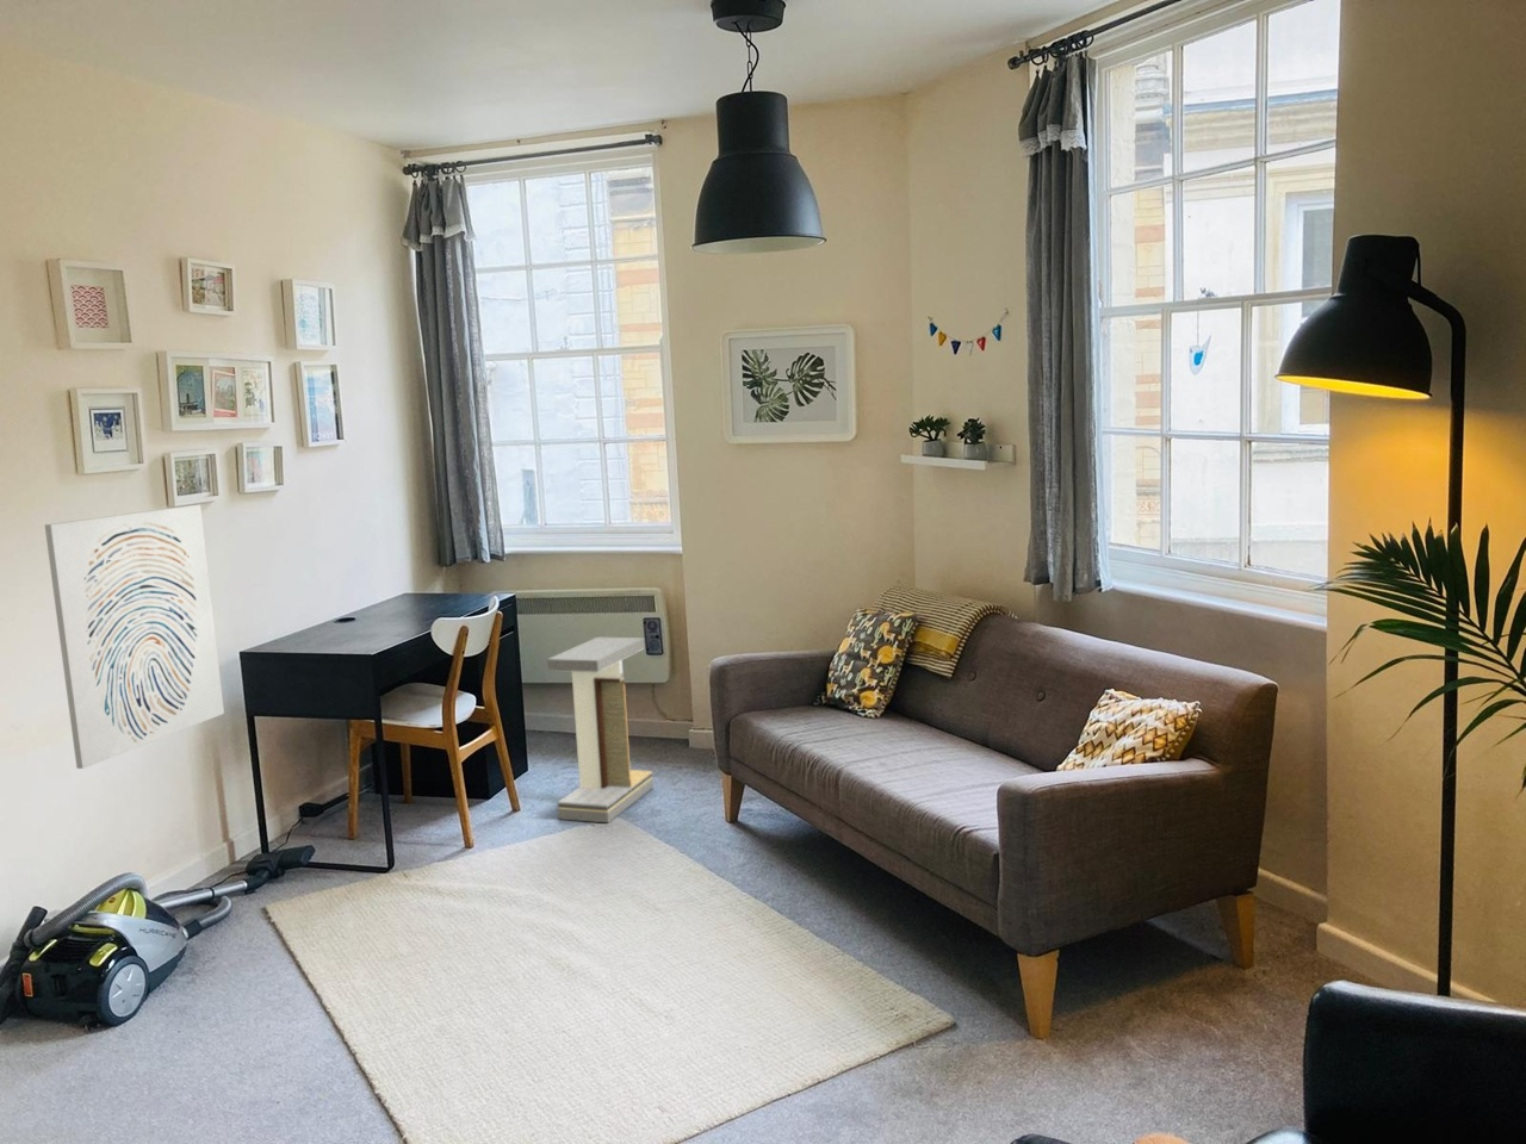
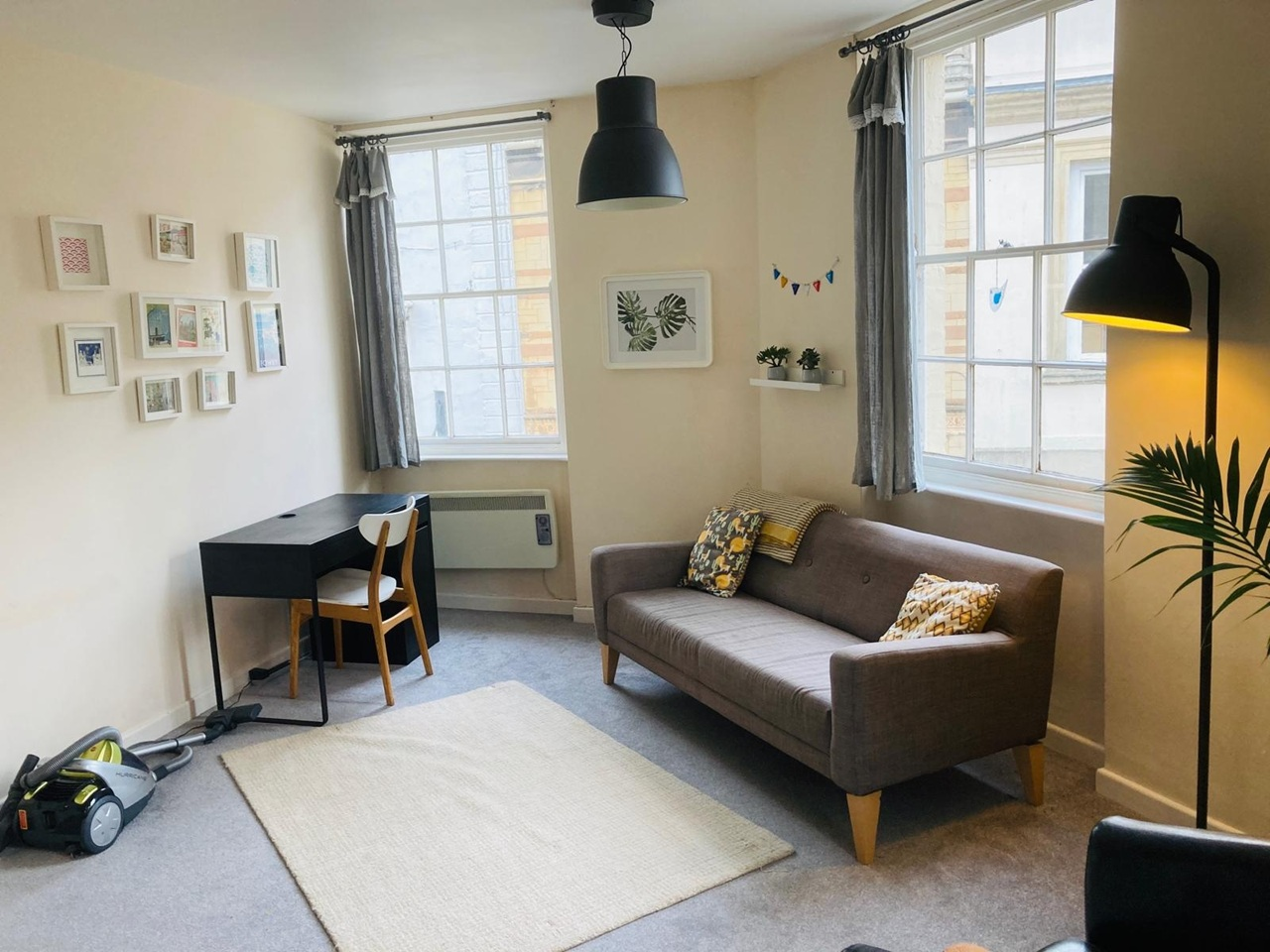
- wall art (142, 627)
- side table (602, 726)
